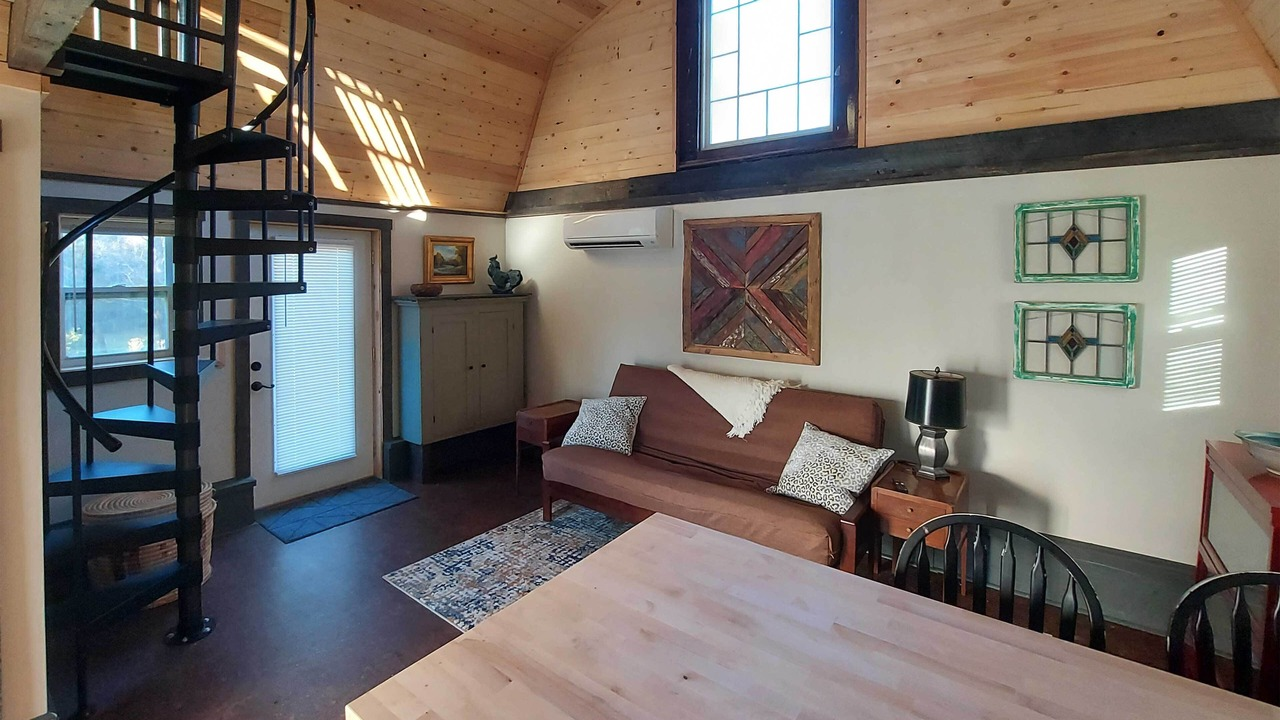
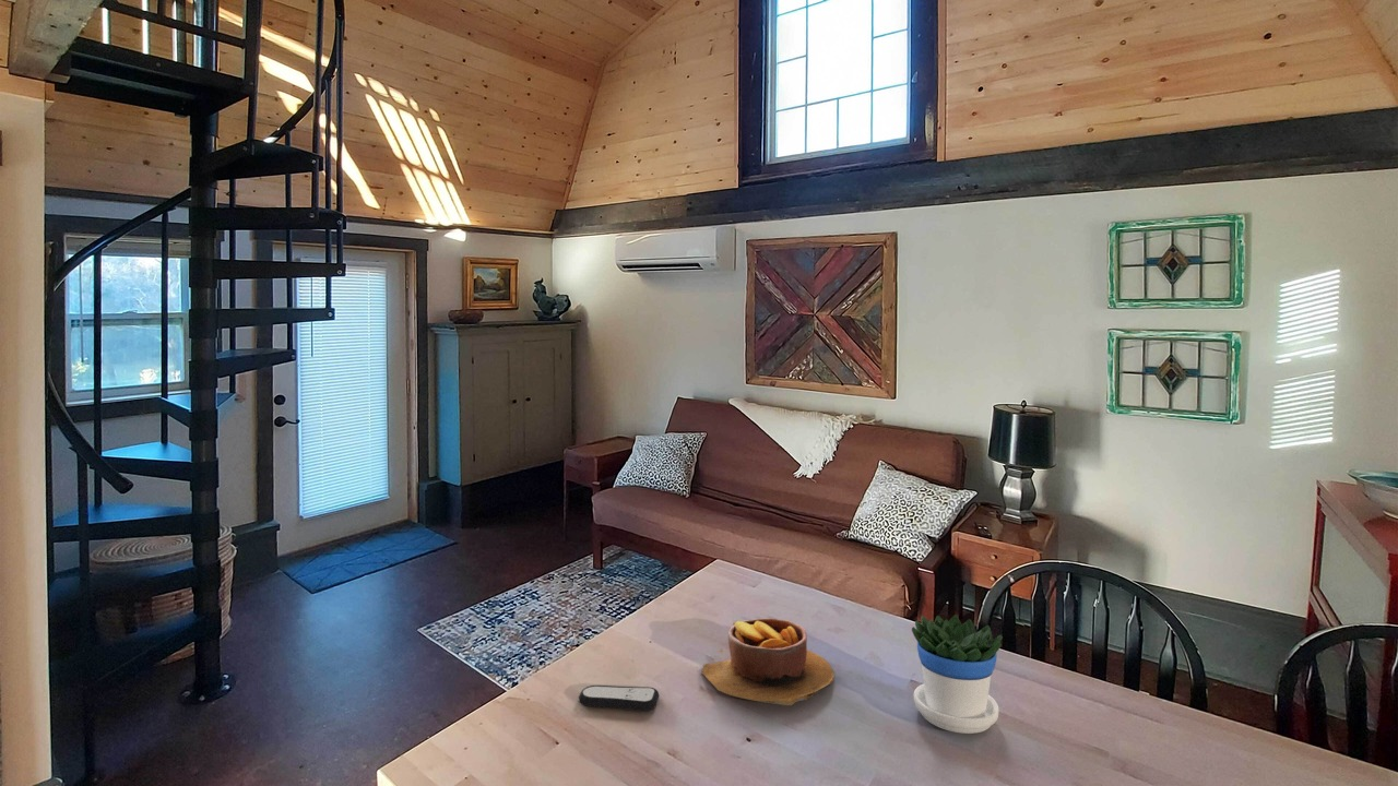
+ flowerpot (956, 674)
+ bowl (767, 650)
+ remote control (618, 696)
